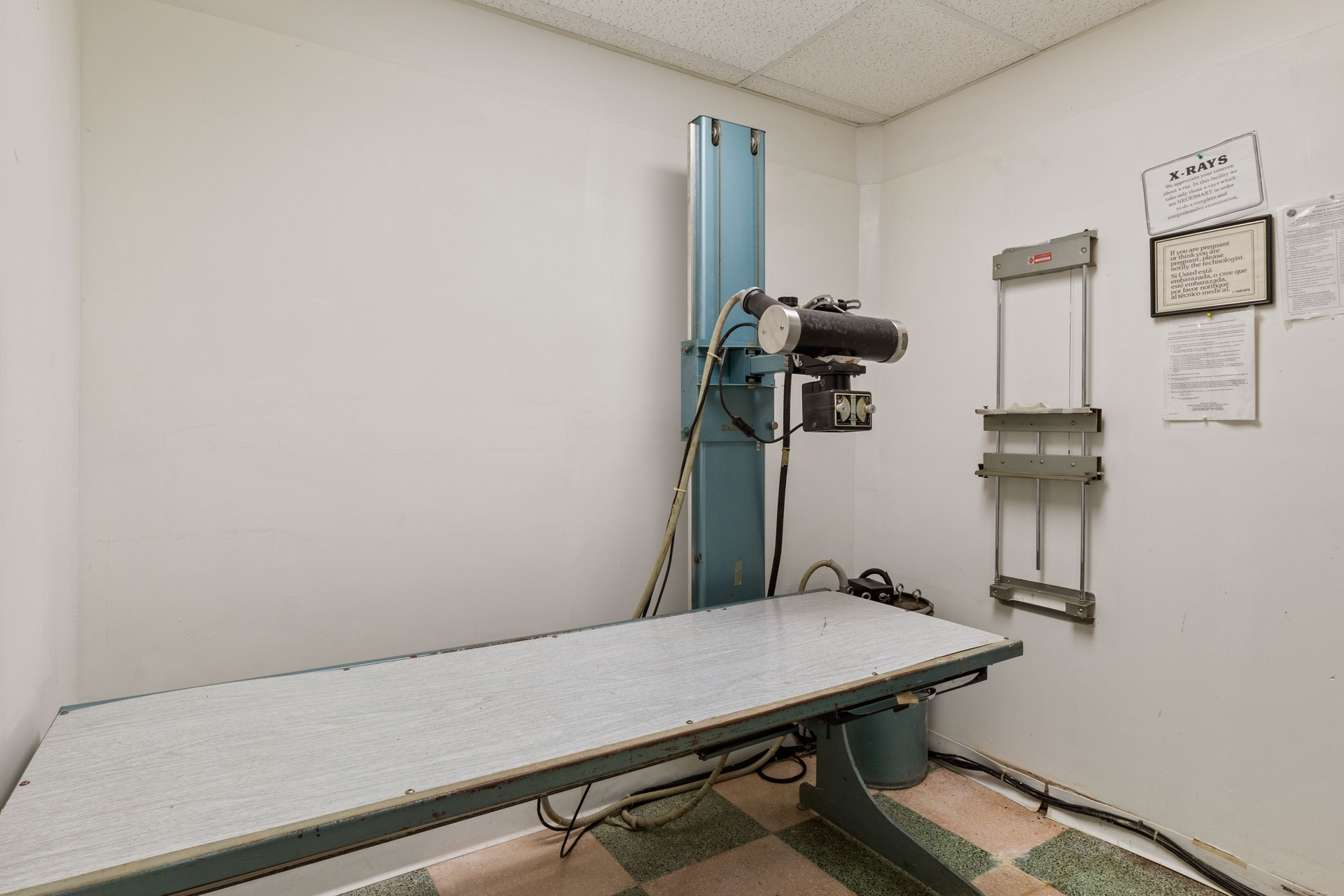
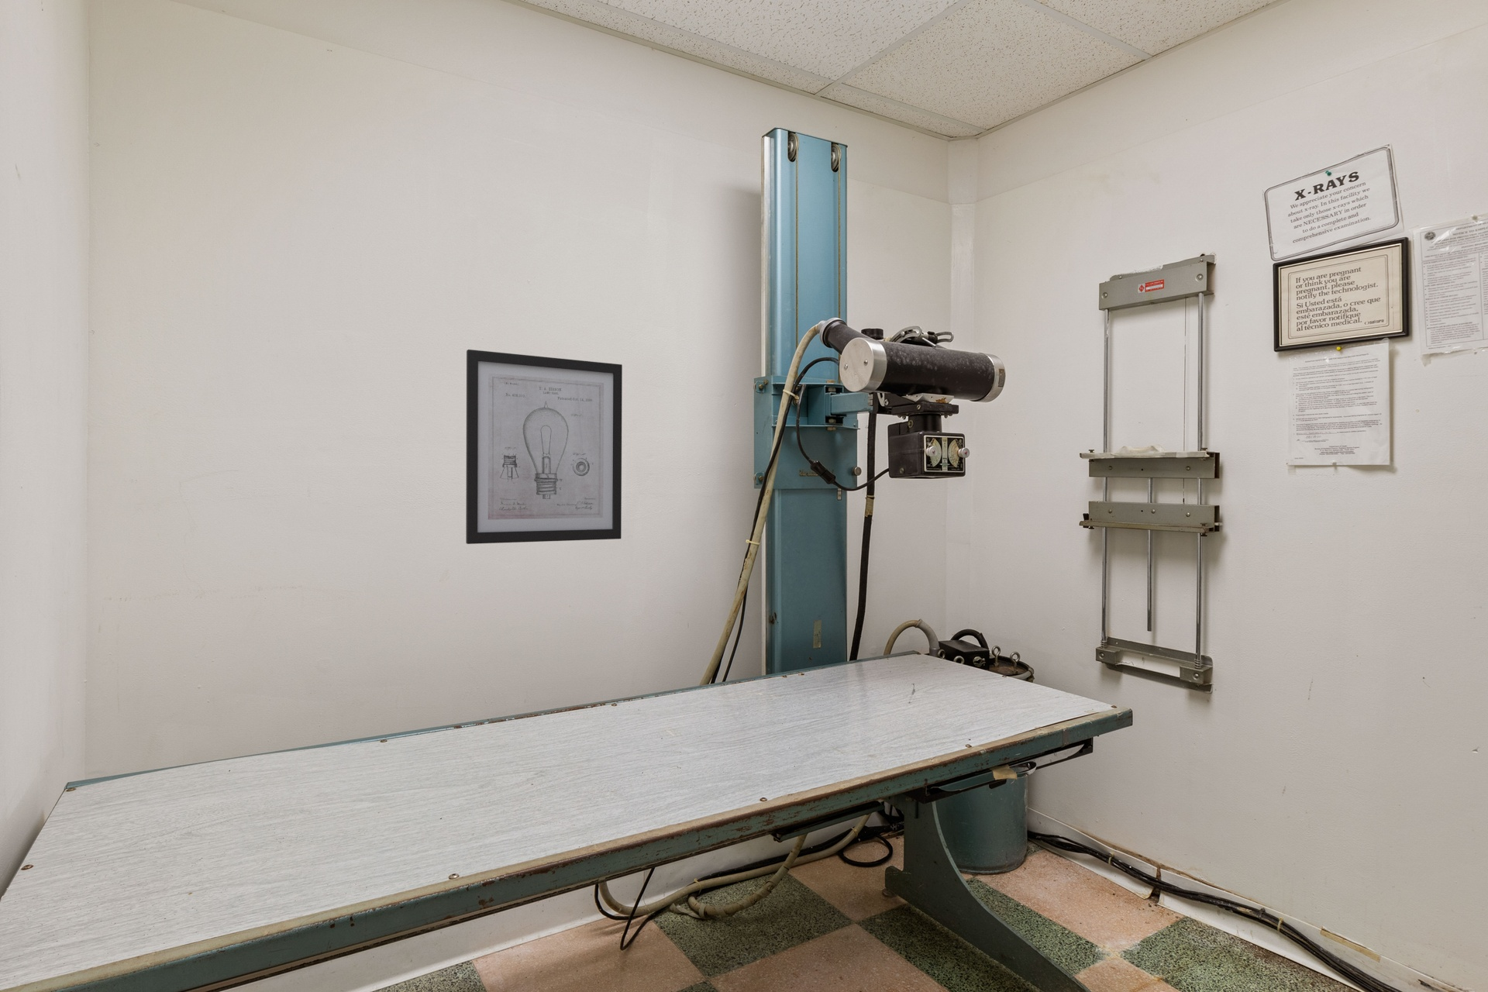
+ wall art (547, 450)
